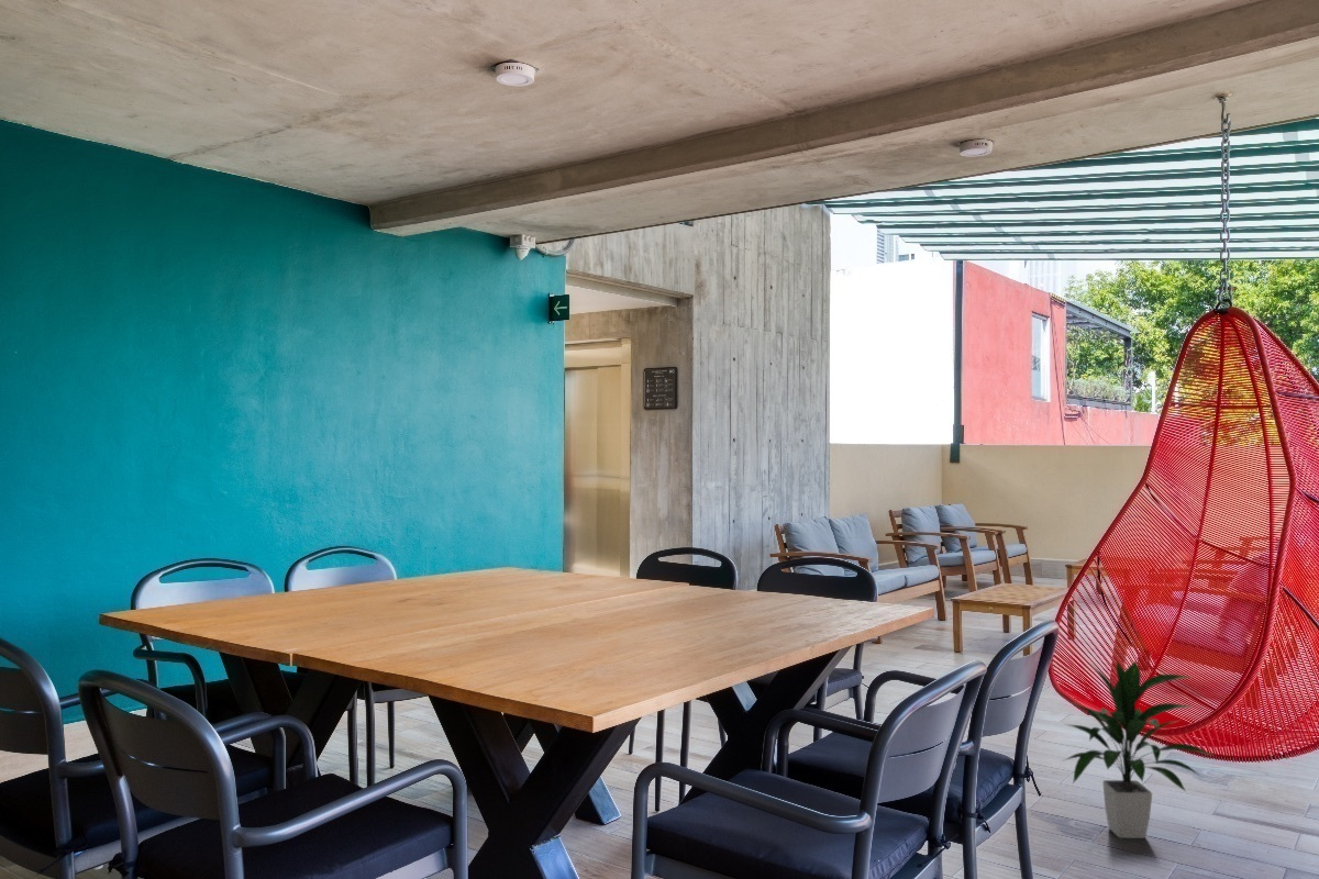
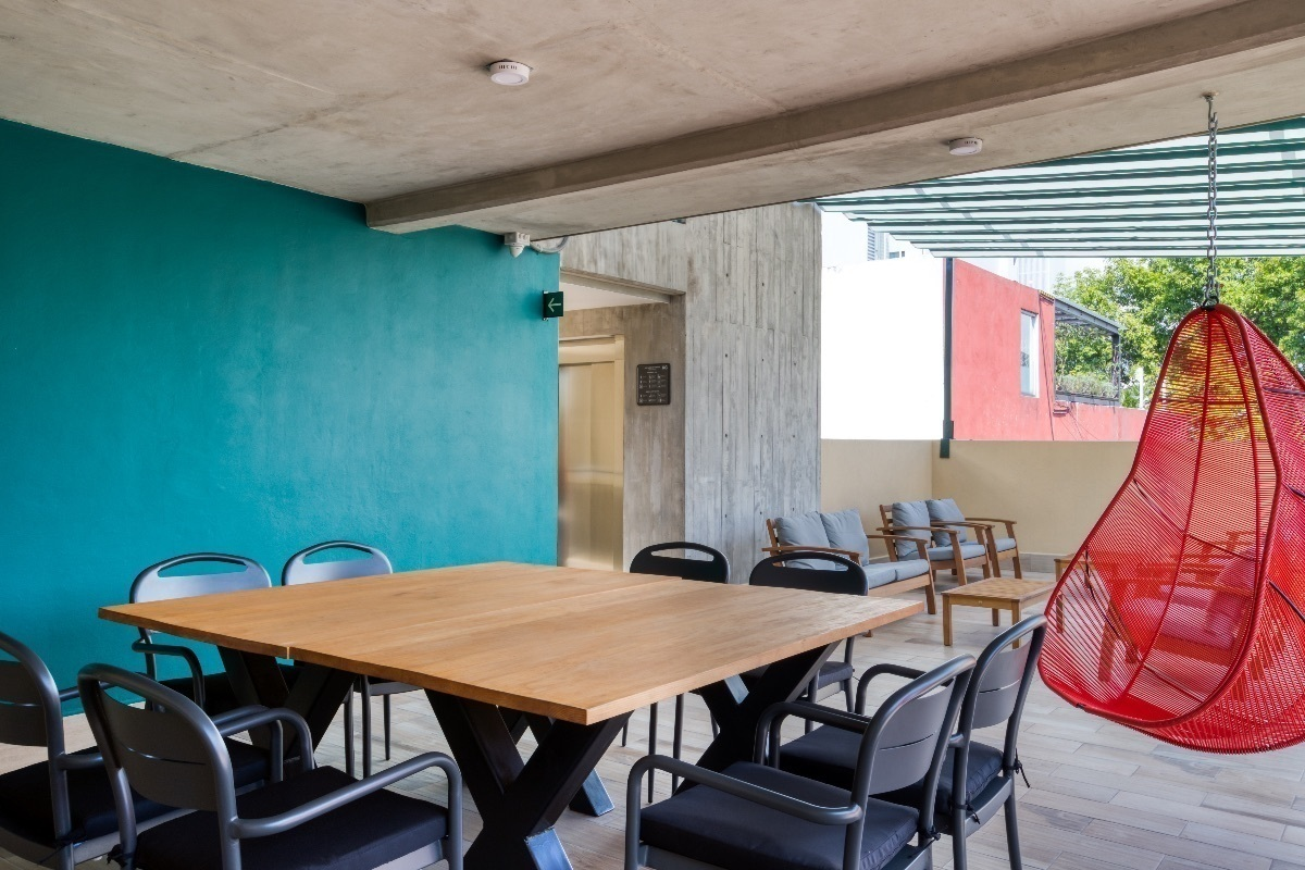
- indoor plant (1129, 744)
